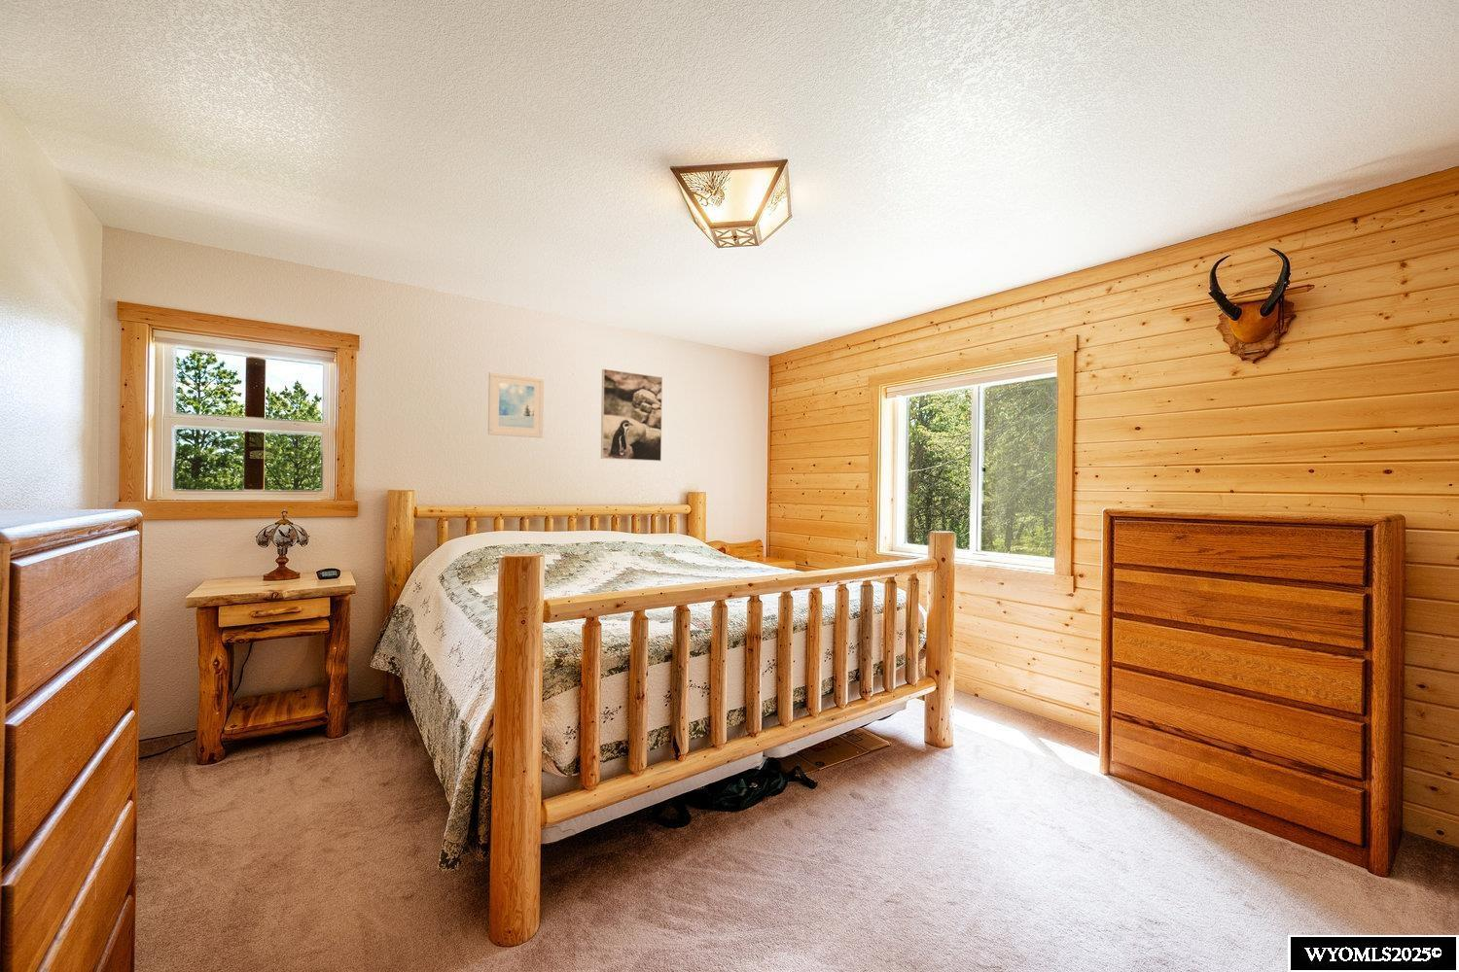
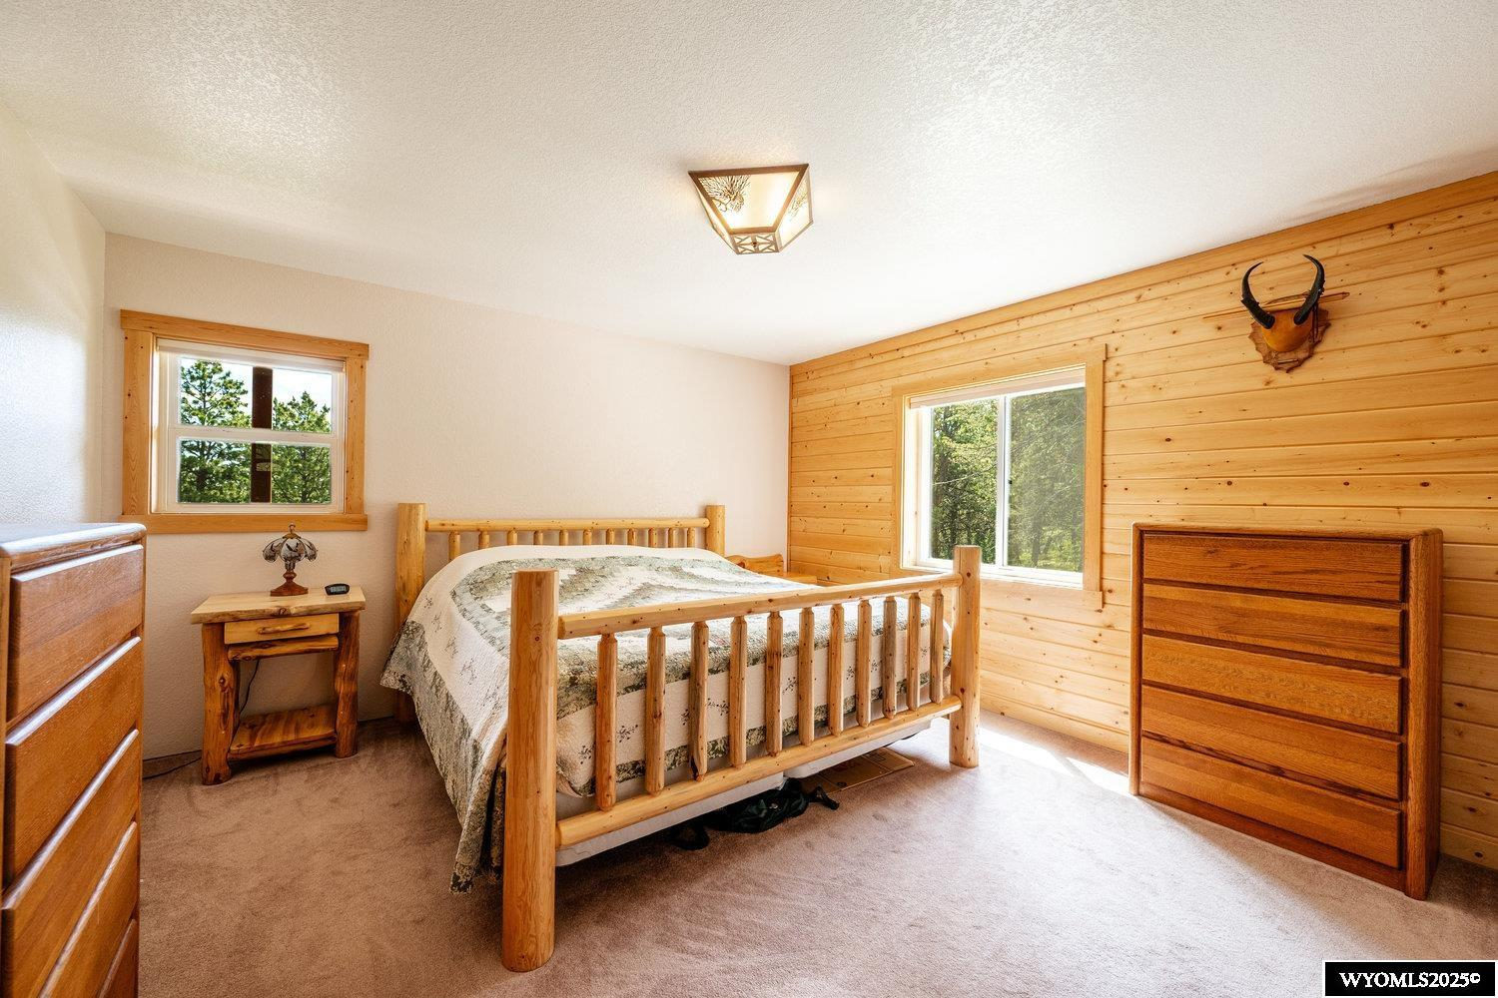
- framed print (517, 406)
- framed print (632, 415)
